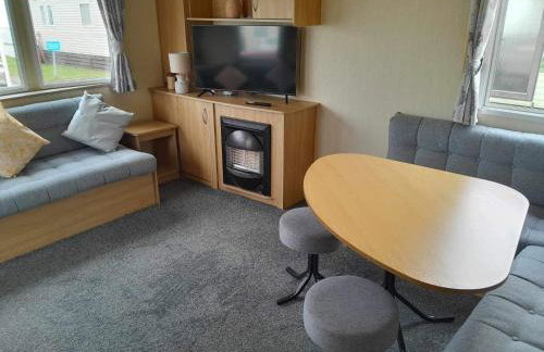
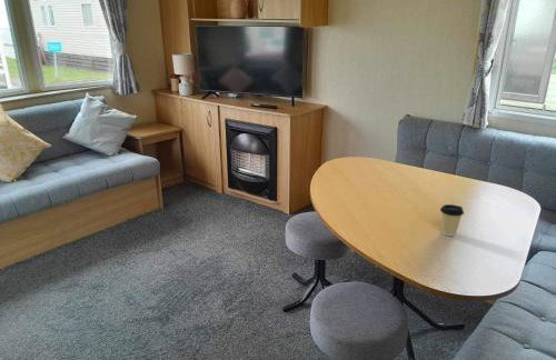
+ coffee cup (450, 220)
